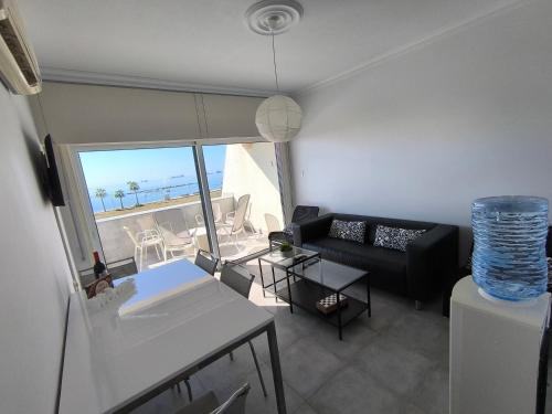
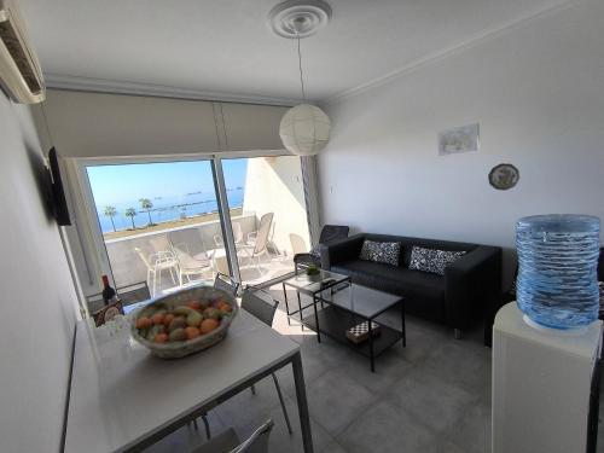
+ wall art (457, 140)
+ fruit basket (188, 319)
+ decorative plate (503, 176)
